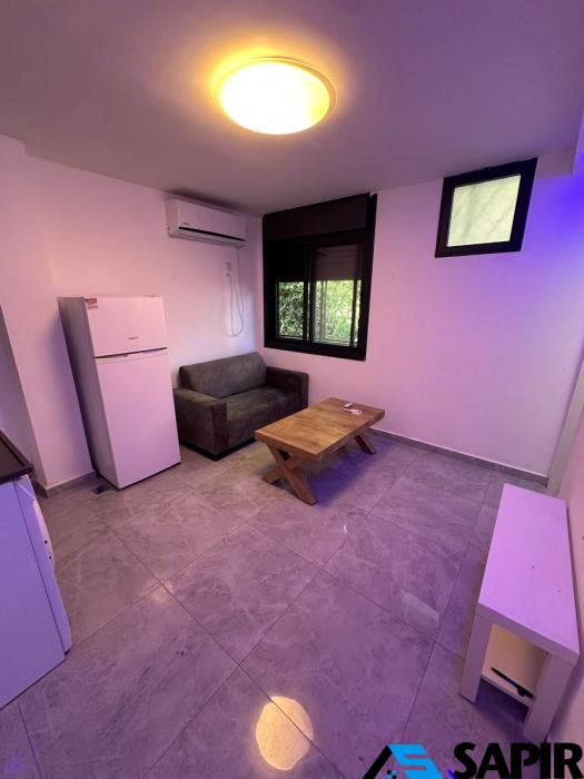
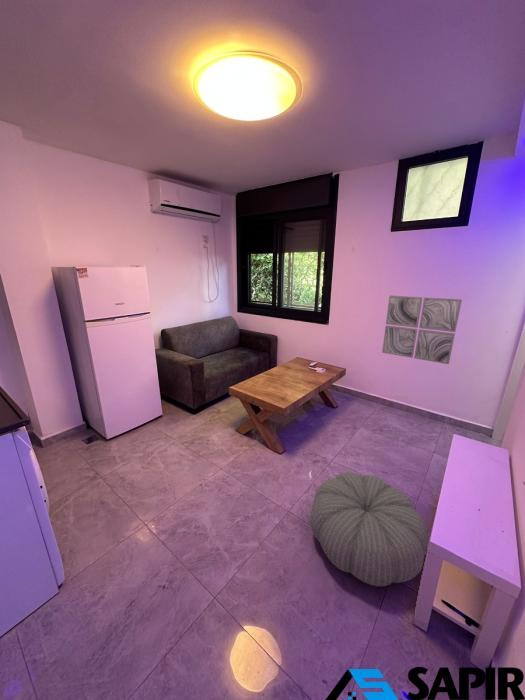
+ wall art (417, 327)
+ pouf (366, 520)
